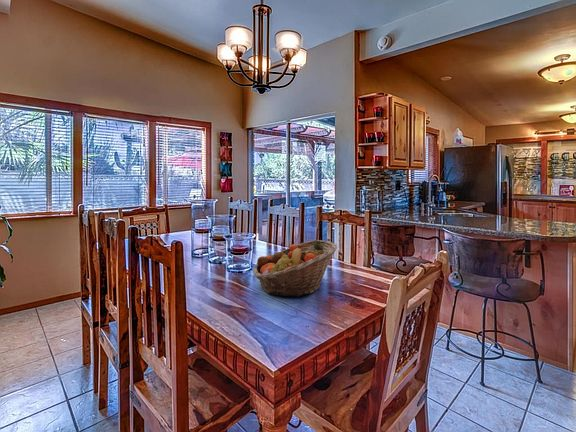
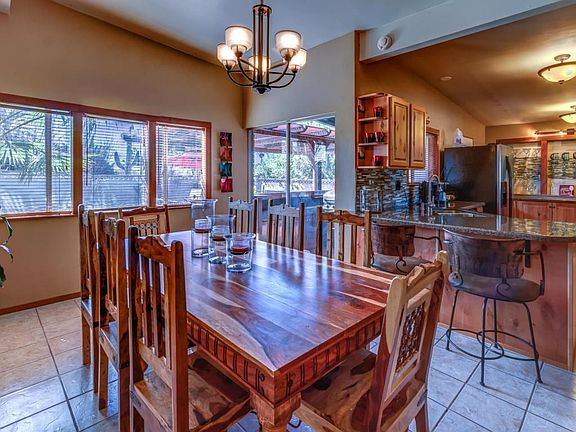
- fruit basket (294, 264)
